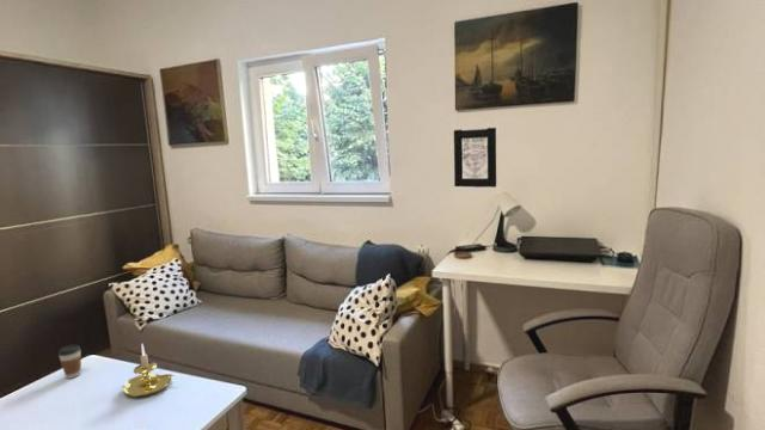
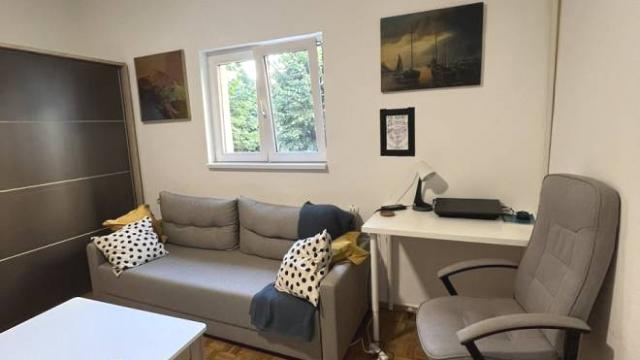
- coffee cup (71, 361)
- candle holder (148, 366)
